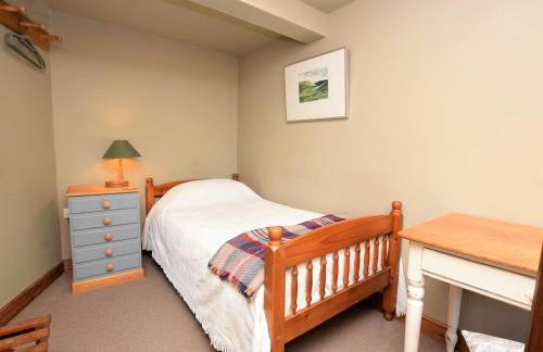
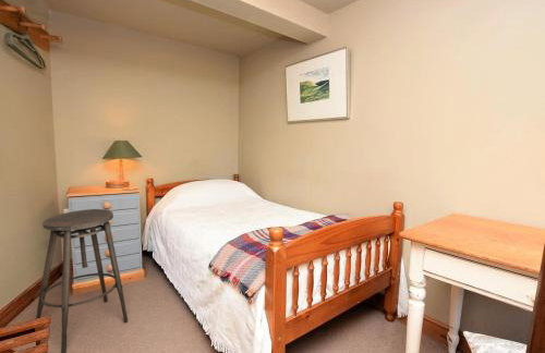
+ stool (82, 267)
